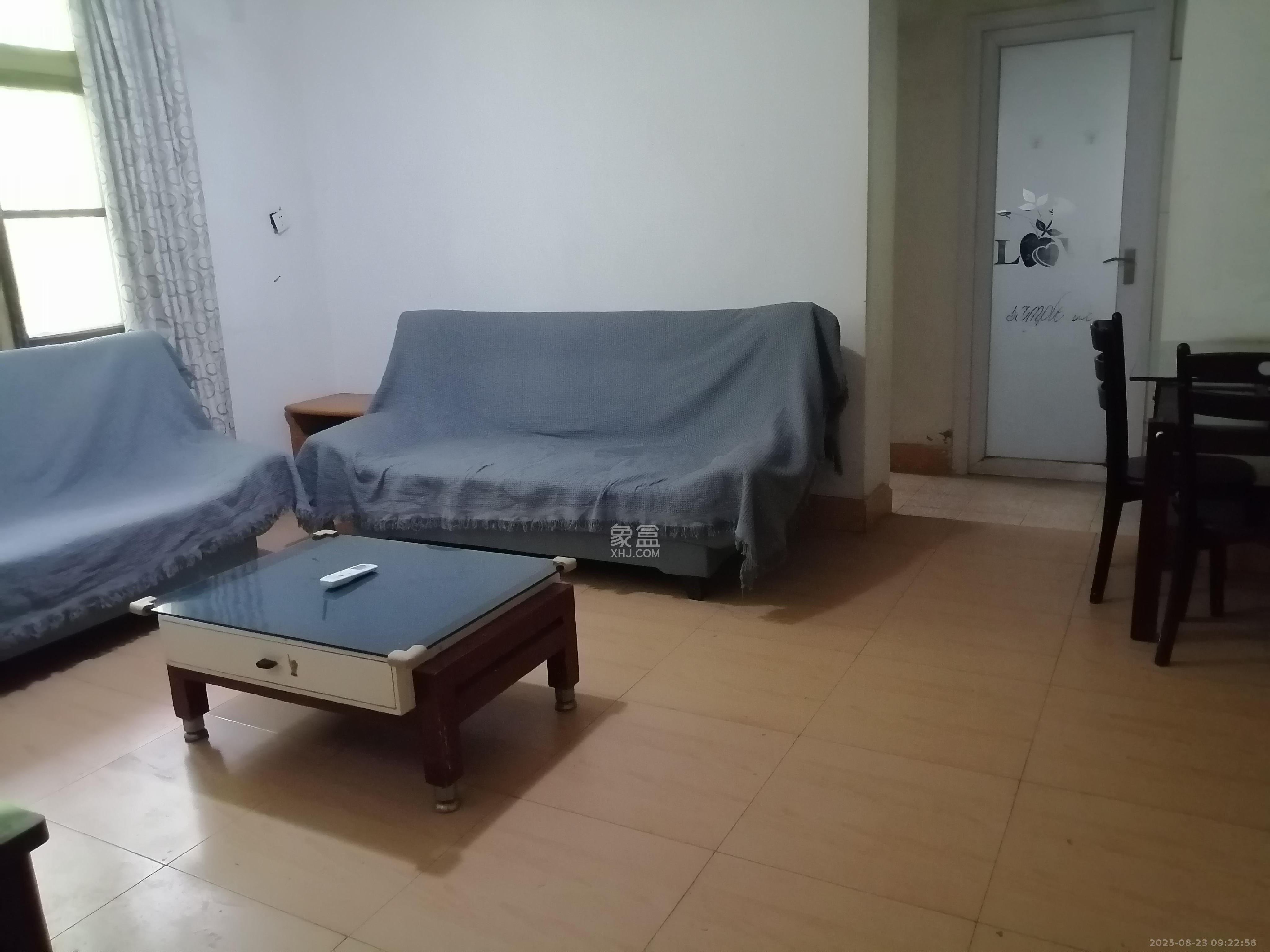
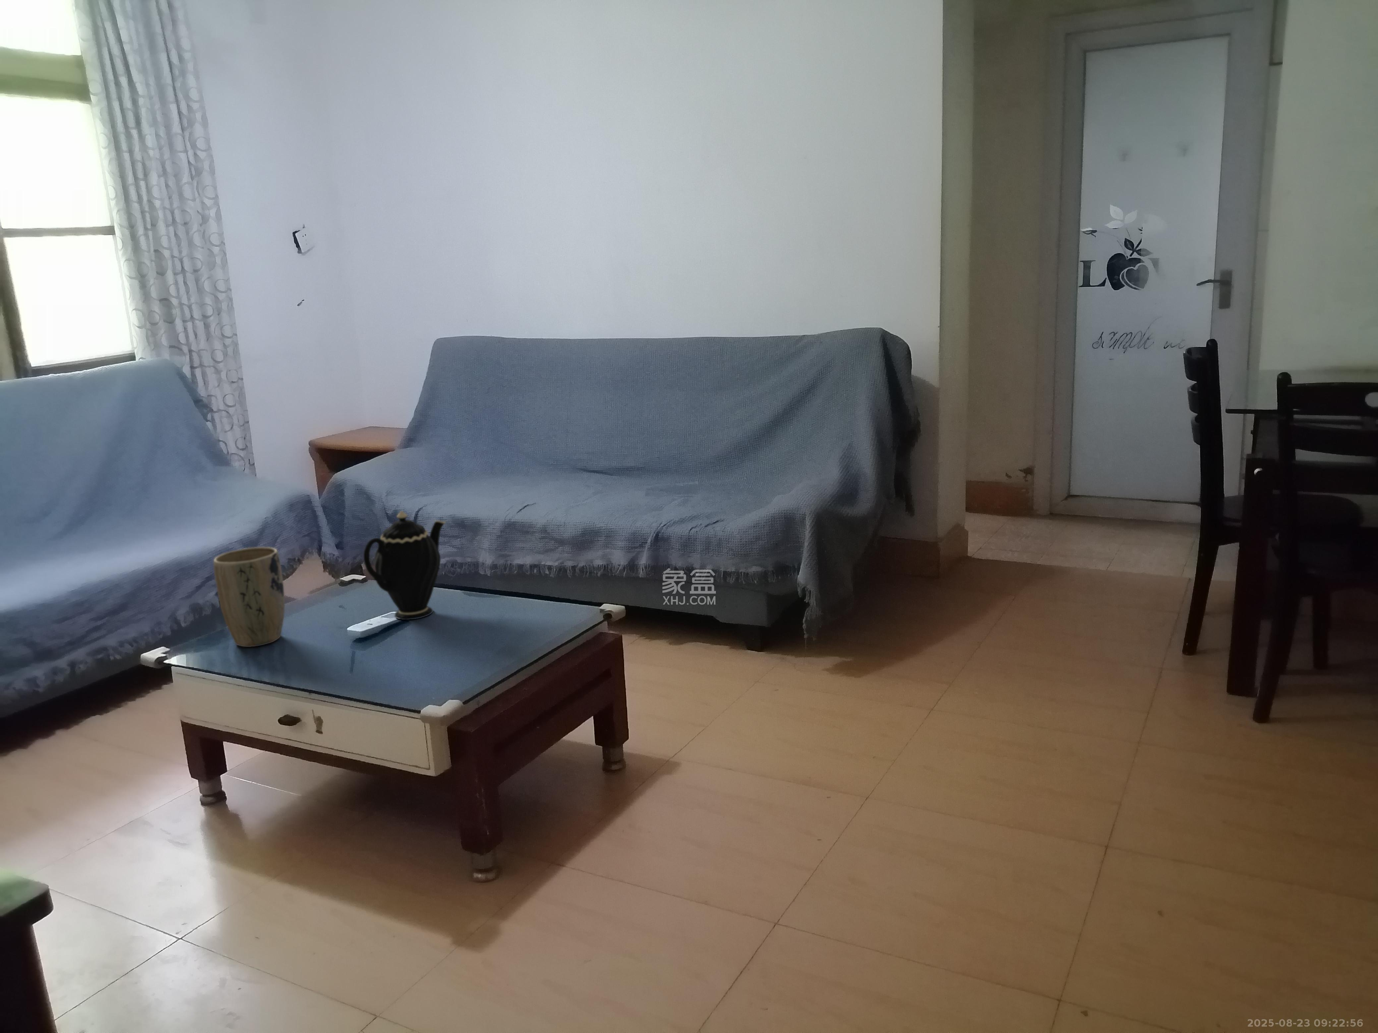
+ plant pot (253, 597)
+ teapot (409, 562)
